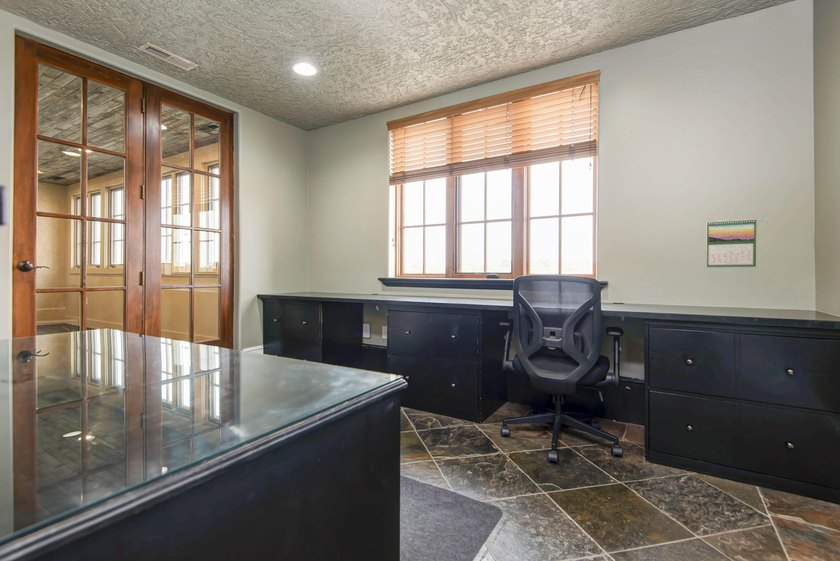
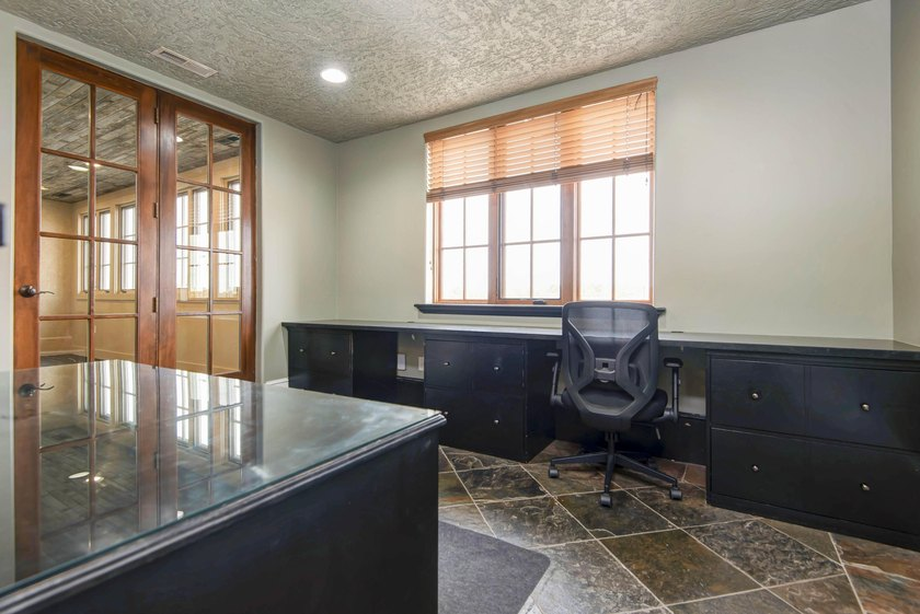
- calendar (730, 243)
